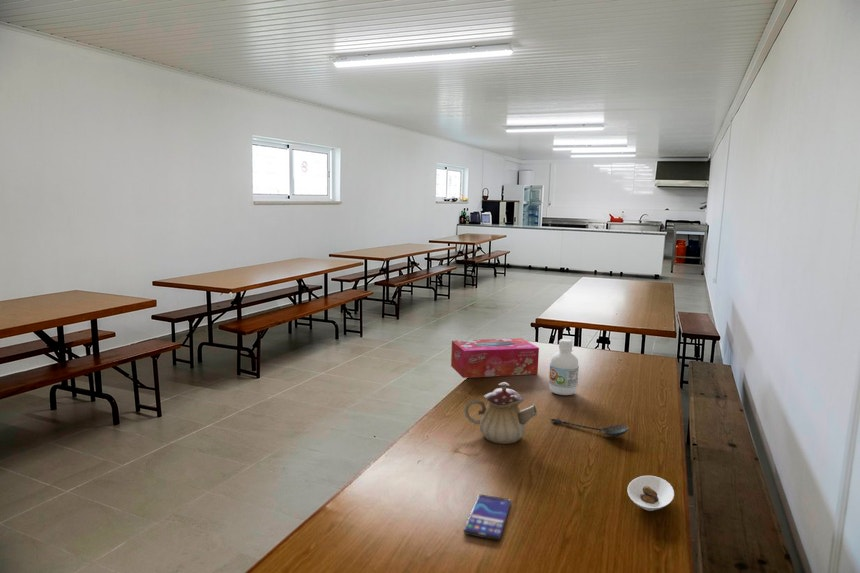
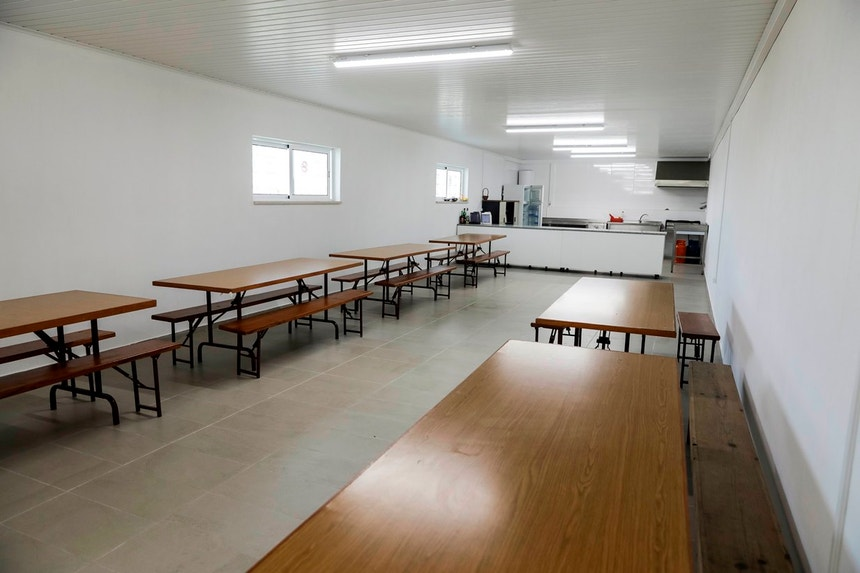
- tissue box (494, 357)
- saucer (650, 495)
- smartphone (488, 515)
- teapot (499, 408)
- spoon (587, 427)
- bottle (564, 366)
